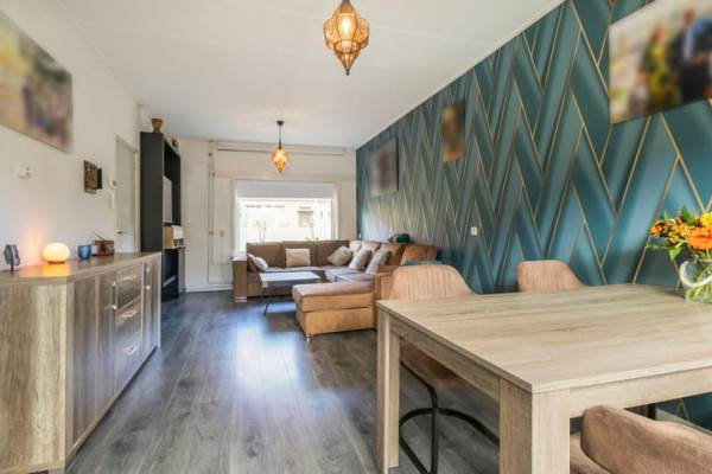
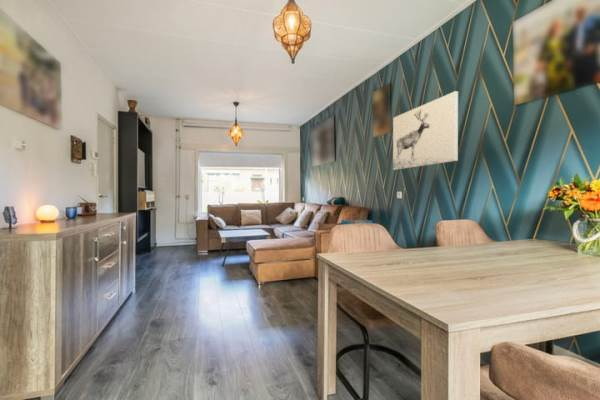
+ wall art (420, 136)
